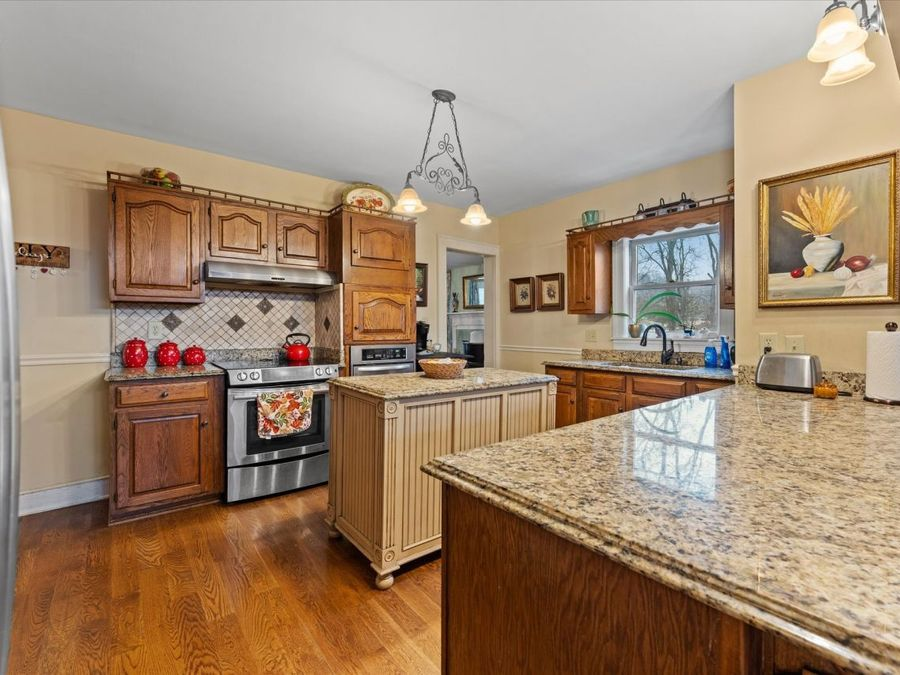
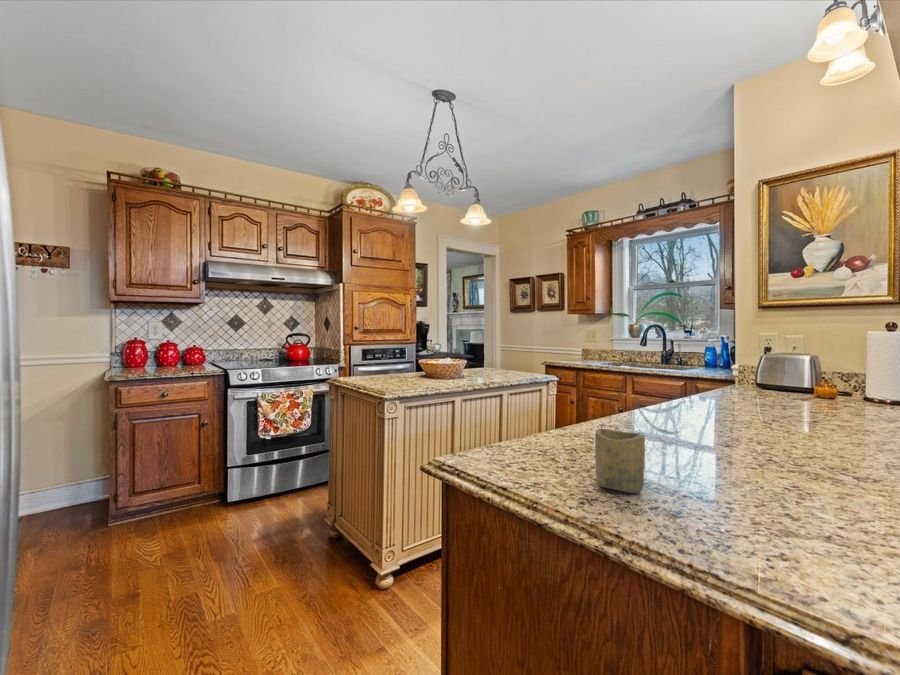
+ cup (619, 459)
